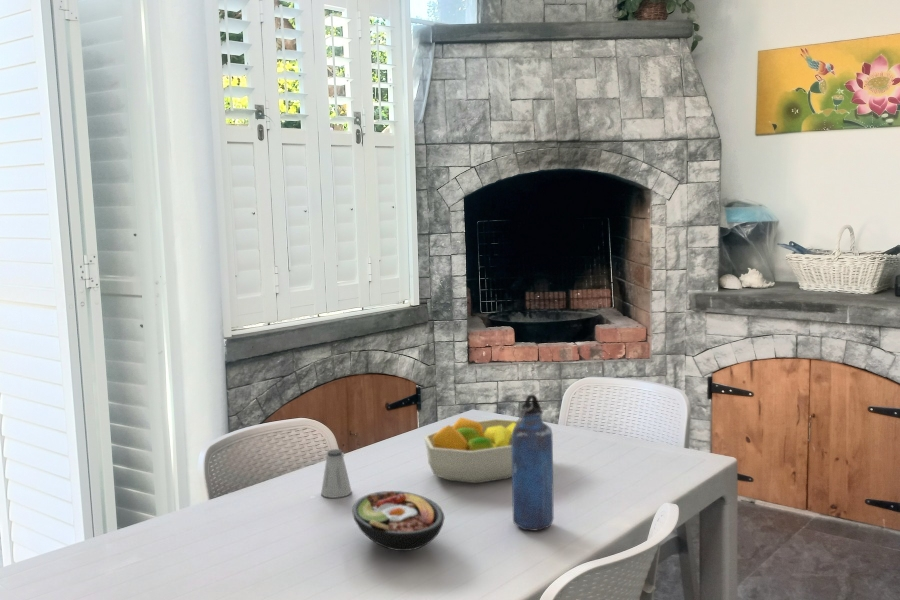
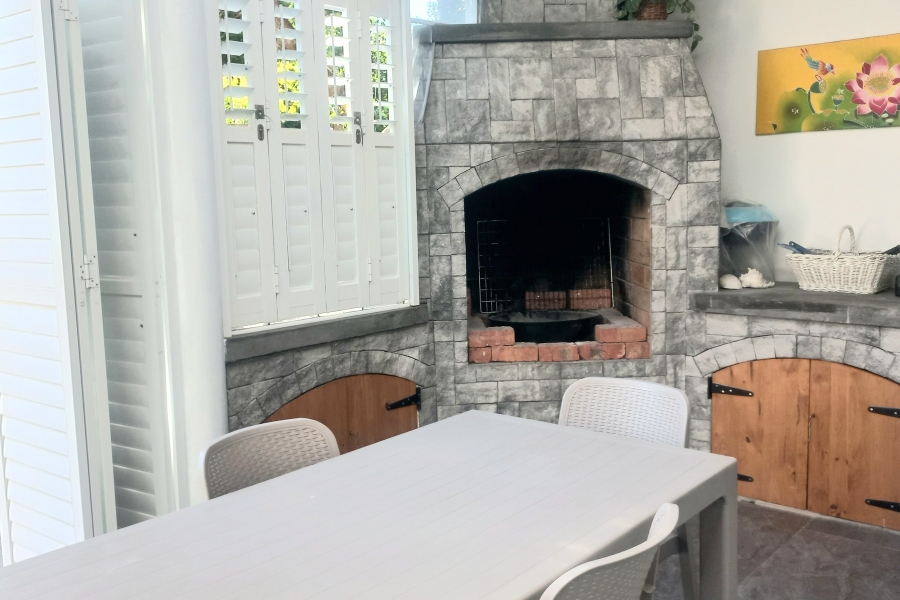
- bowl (397, 521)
- water bottle (531, 460)
- fruit bowl (484, 443)
- saltshaker (335, 471)
